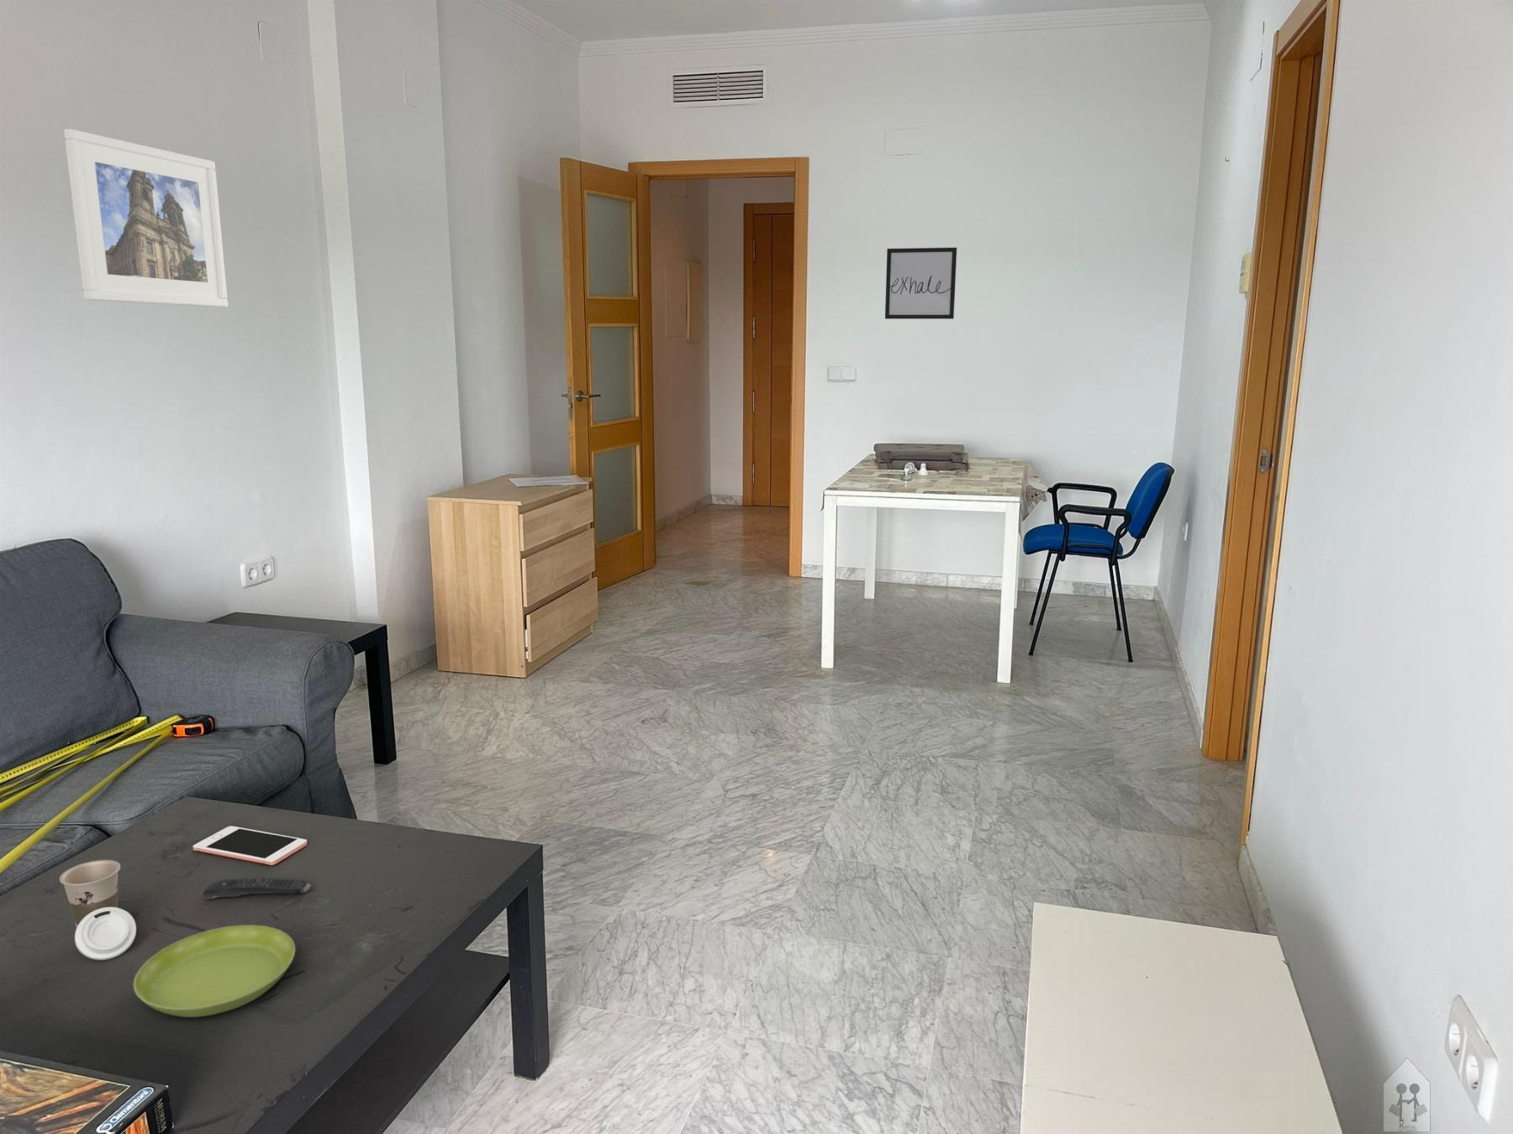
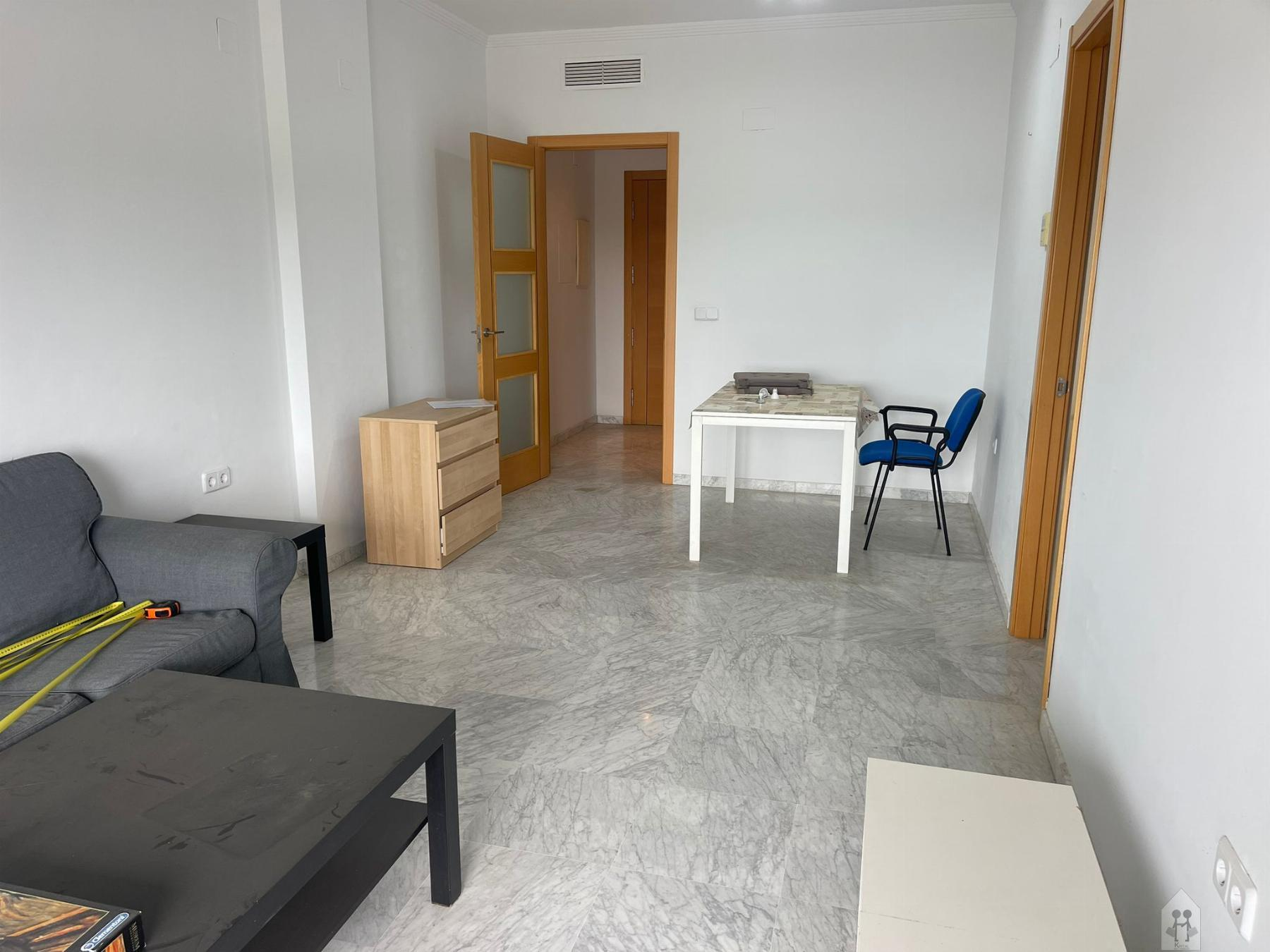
- cell phone (250, 845)
- cup (99, 910)
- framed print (152, 226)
- wall art (921, 284)
- saucer (218, 973)
- remote control (259, 887)
